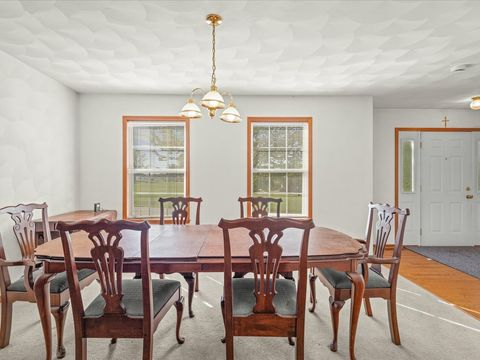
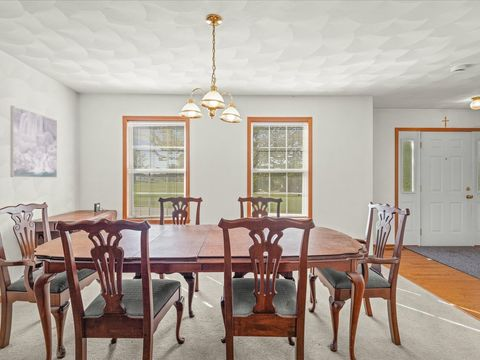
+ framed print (36, 145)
